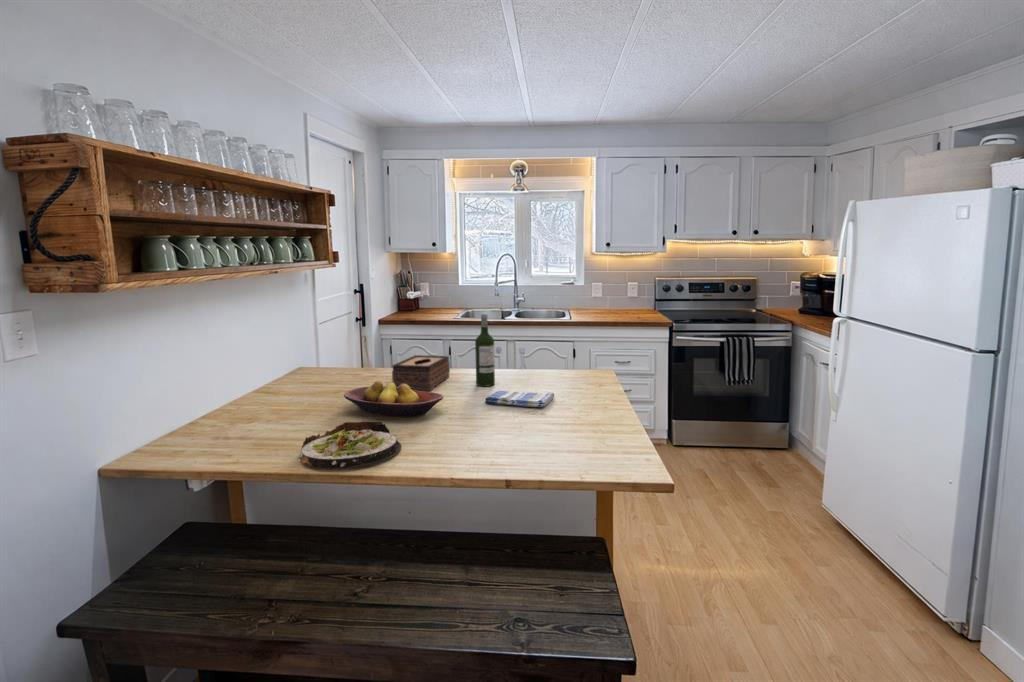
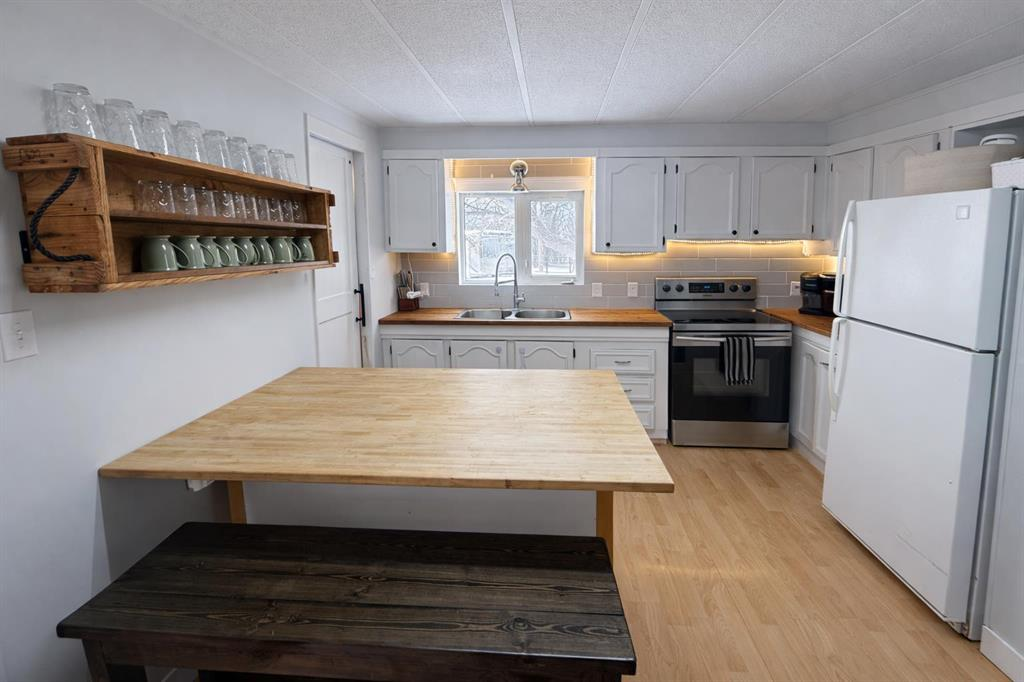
- dish towel (520, 397)
- tissue box (422, 371)
- fruit bowl (392, 396)
- wine bottle (484, 349)
- salad plate (351, 443)
